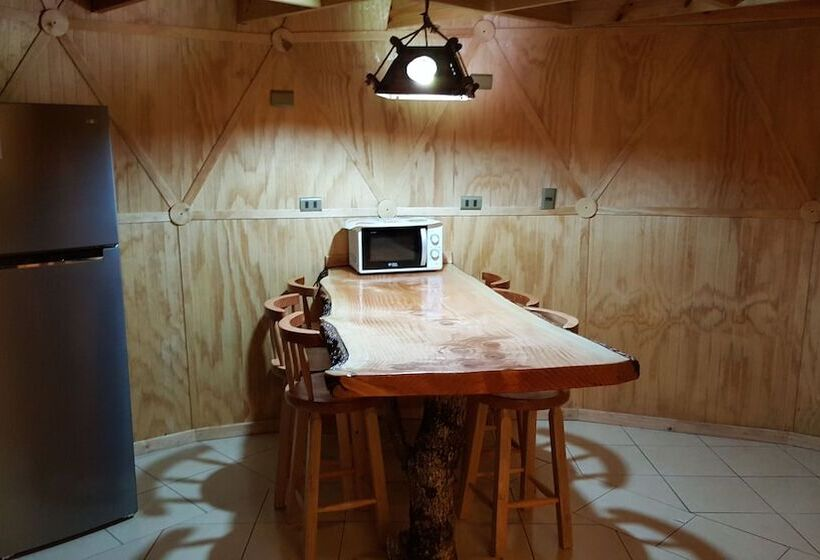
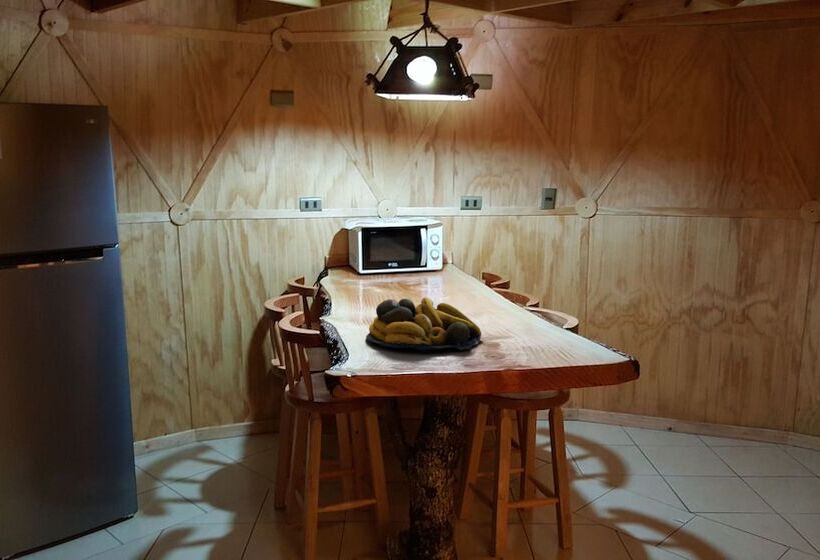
+ fruit bowl (422, 318)
